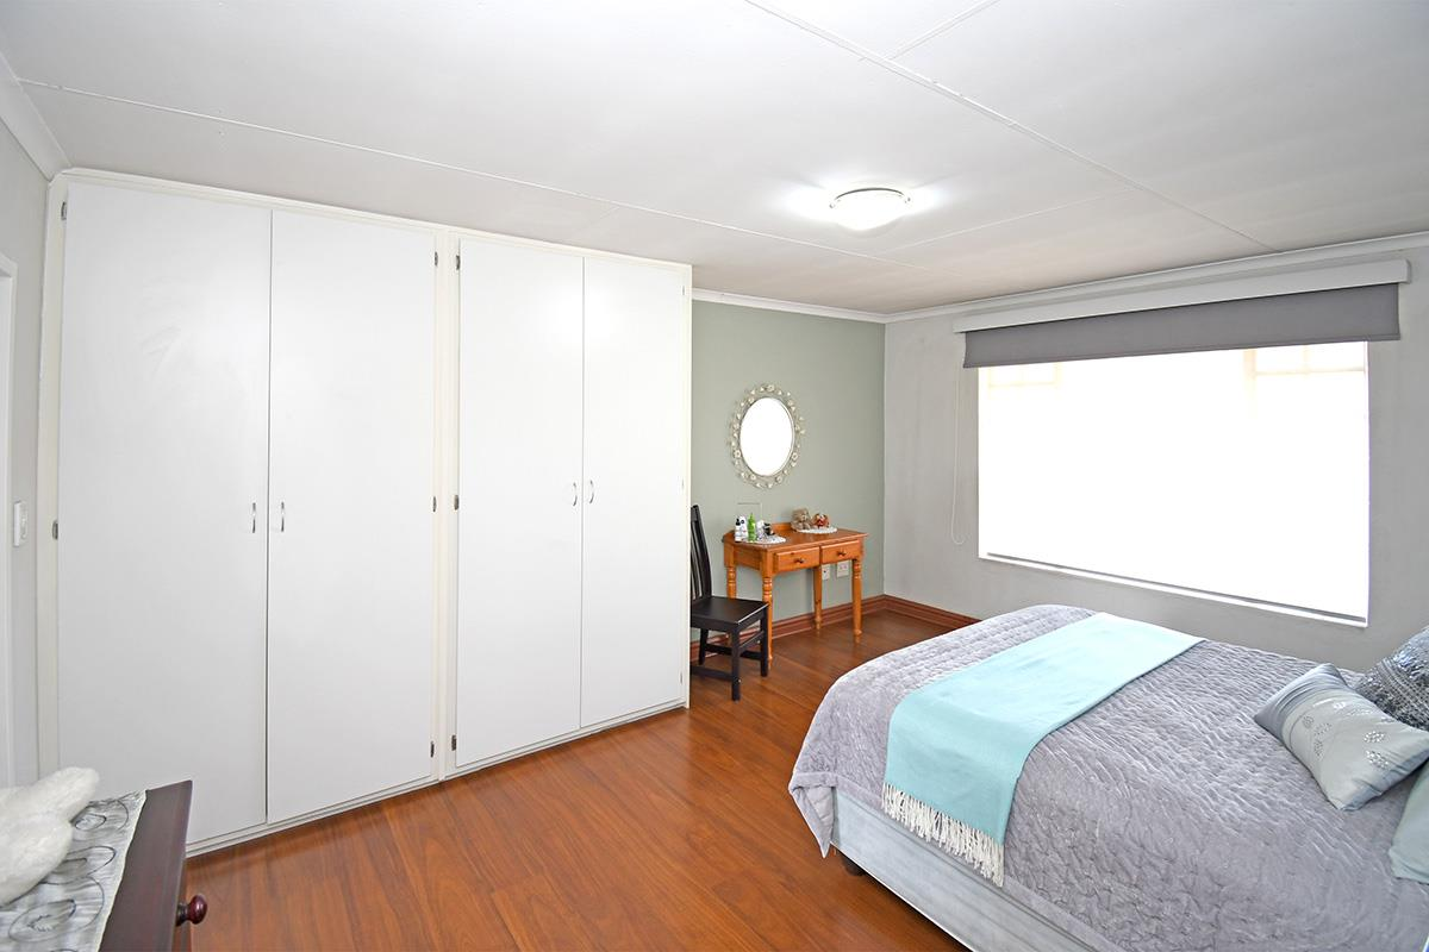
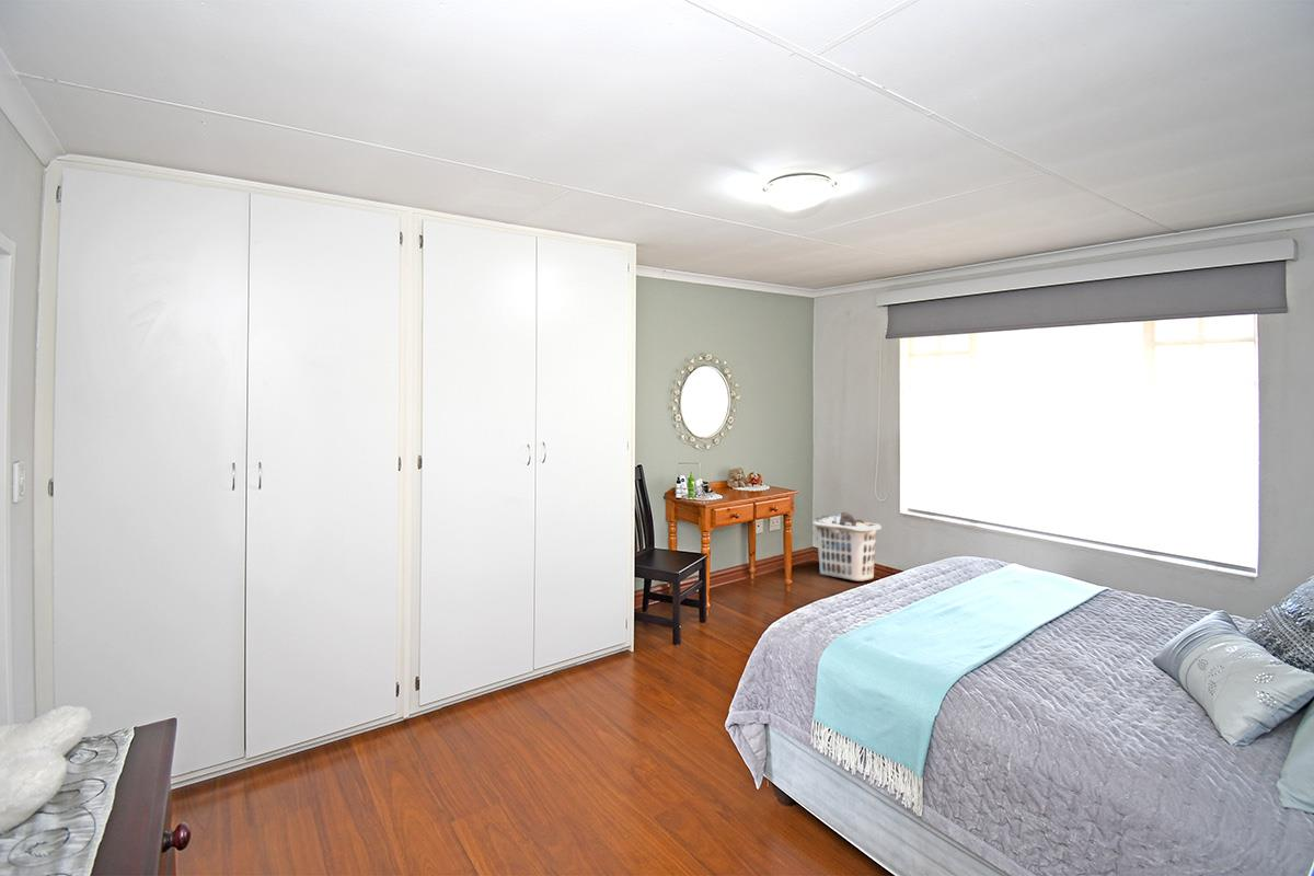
+ clothes hamper (845, 544)
